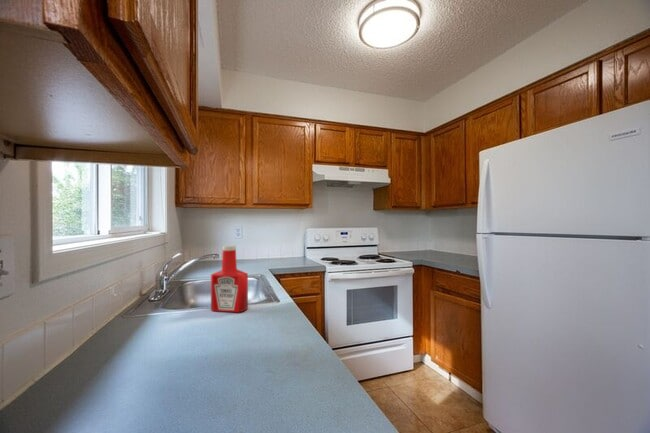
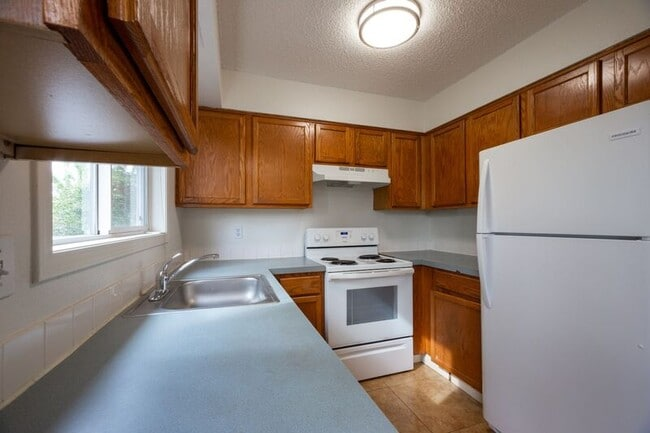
- soap bottle (229, 277)
